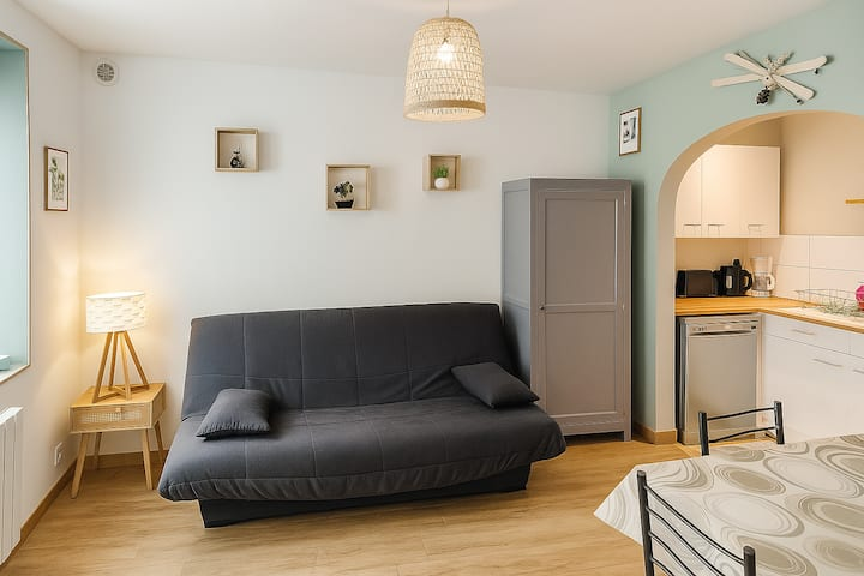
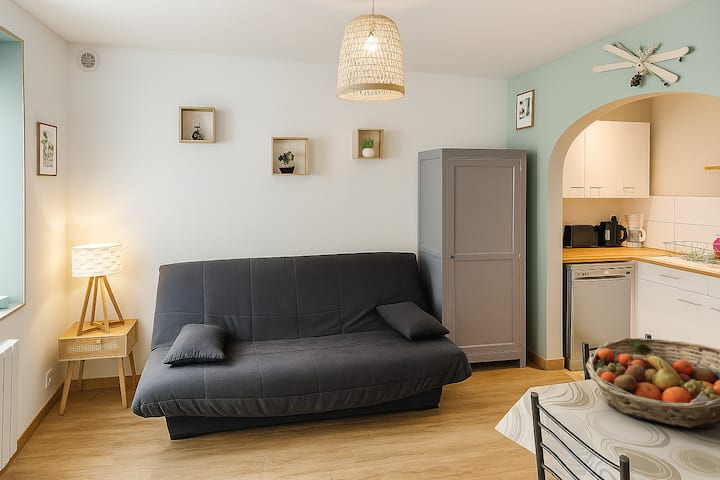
+ fruit basket (662, 379)
